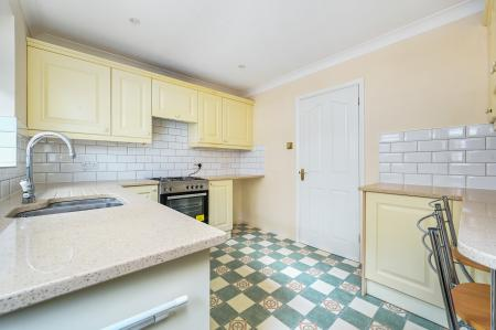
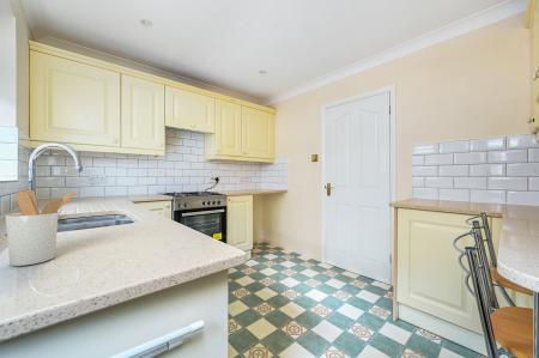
+ utensil holder (46, 223)
